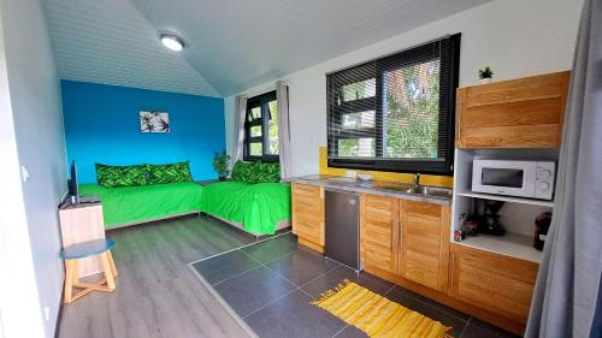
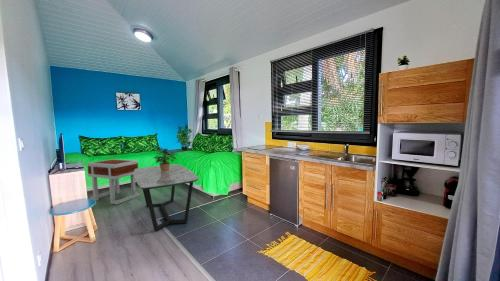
+ coffee table (171, 193)
+ side table (115, 179)
+ potted plant (166, 158)
